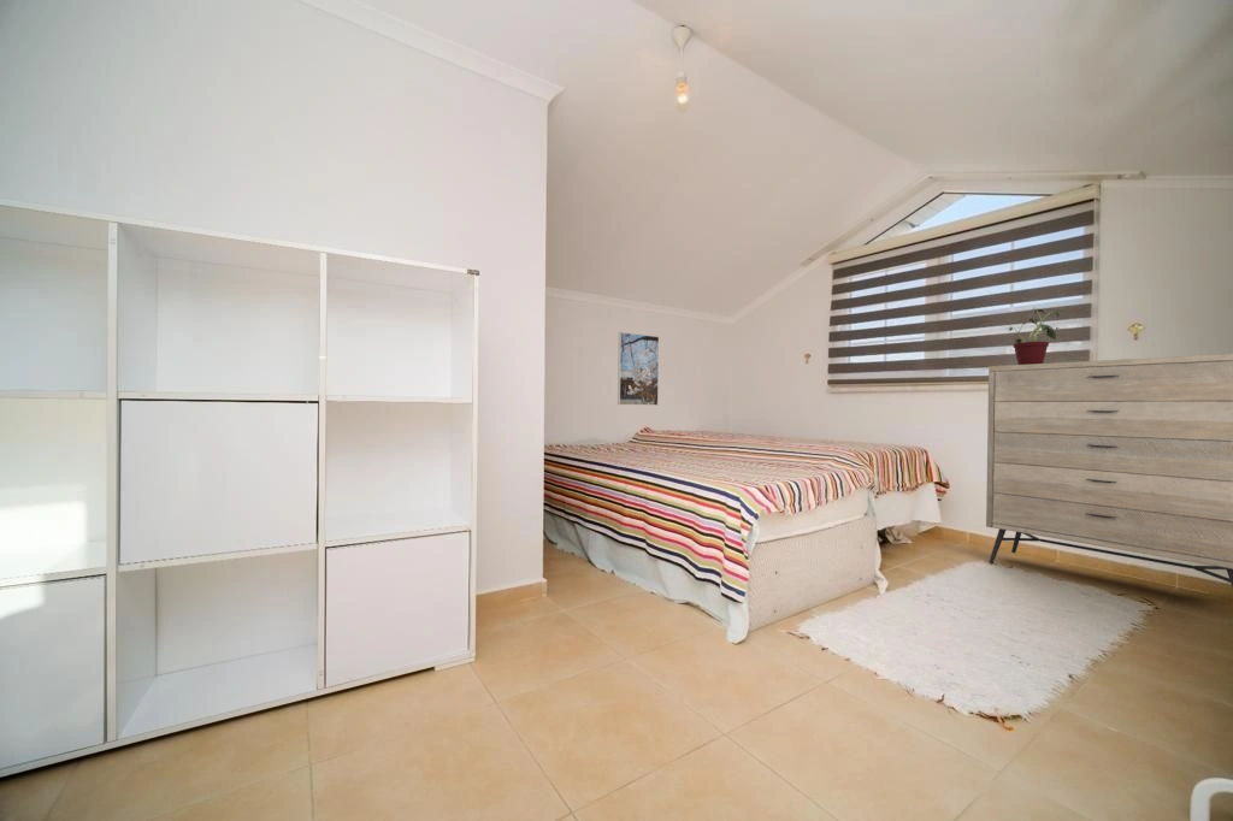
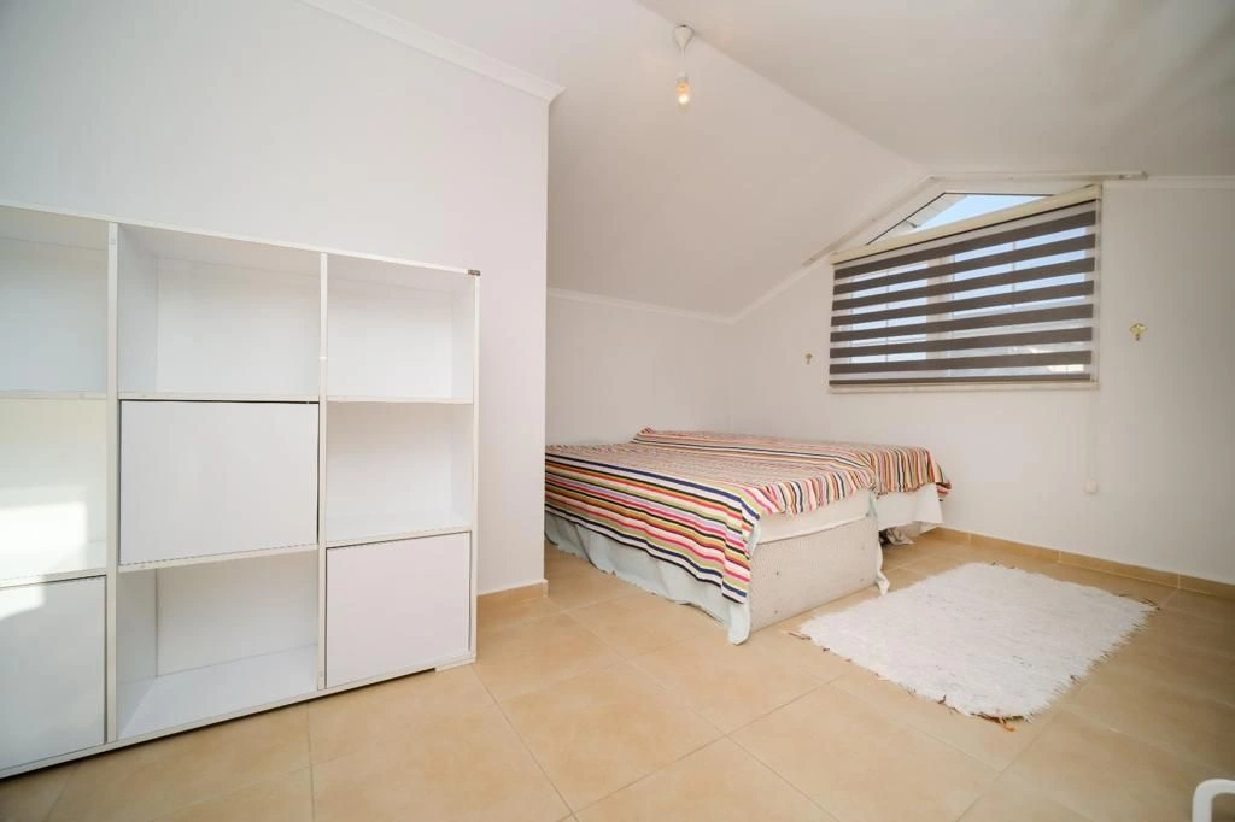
- dresser (1110, 472)
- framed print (638, 370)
- potted plant (1036, 336)
